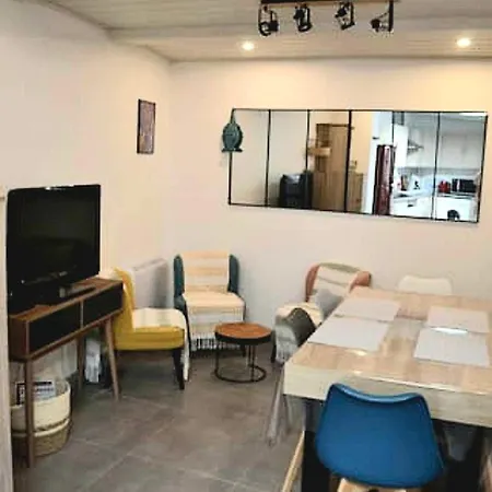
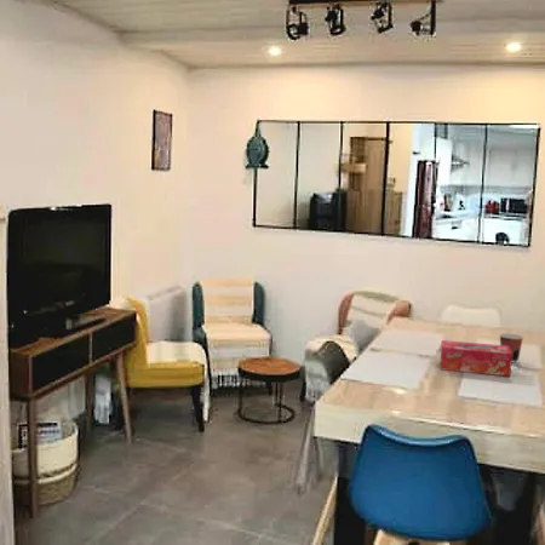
+ cup (510, 348)
+ tissue box (475, 357)
